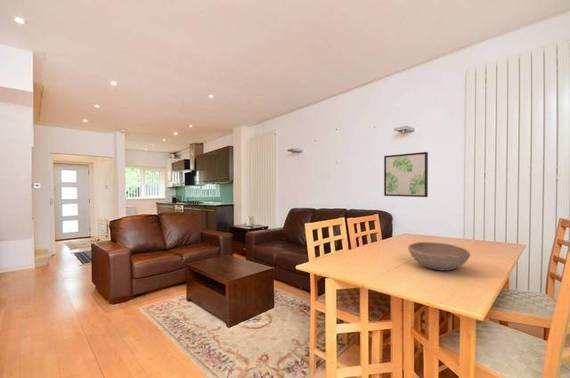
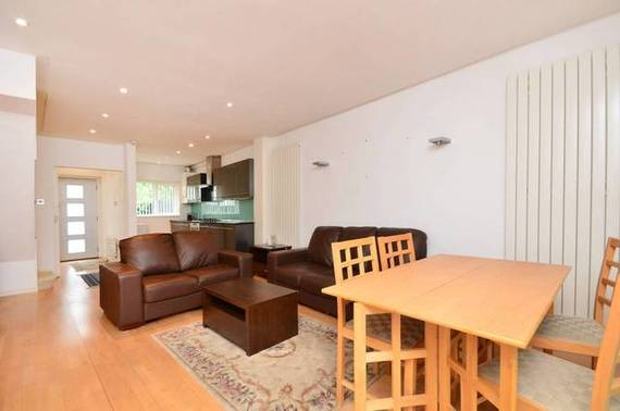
- wall art (404, 175)
- bowl (437, 257)
